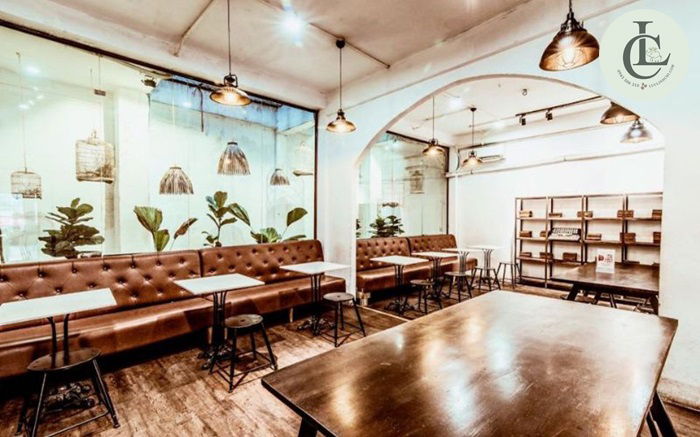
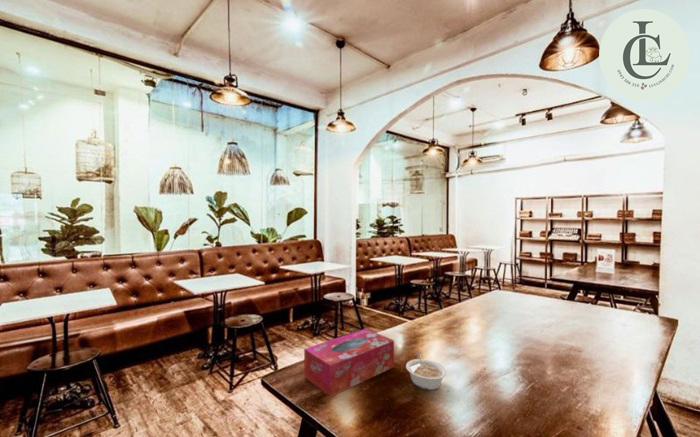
+ legume (424, 373)
+ tissue box (350, 358)
